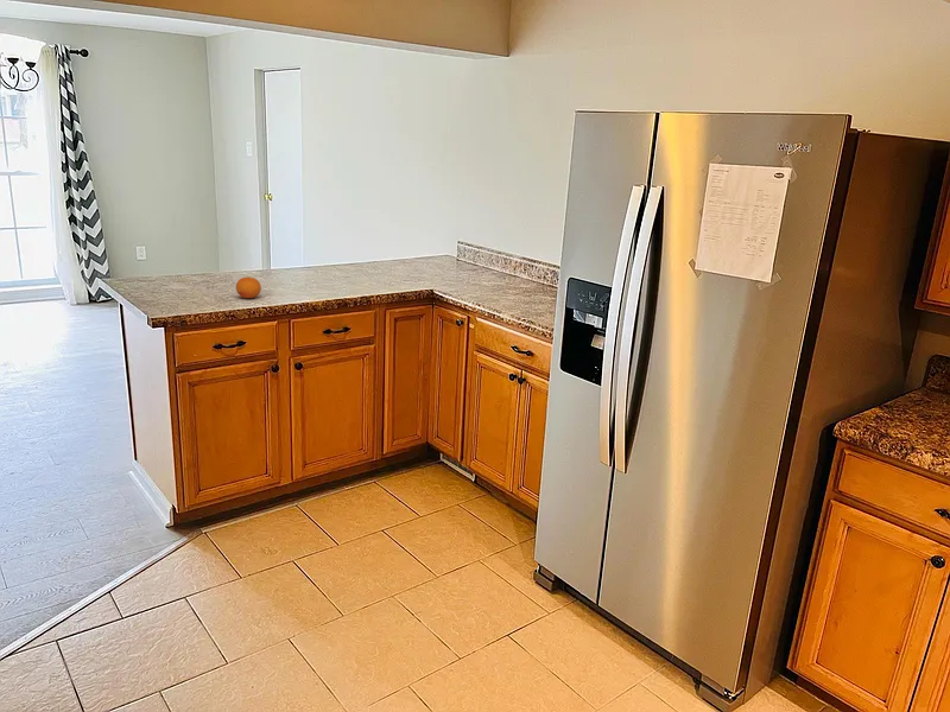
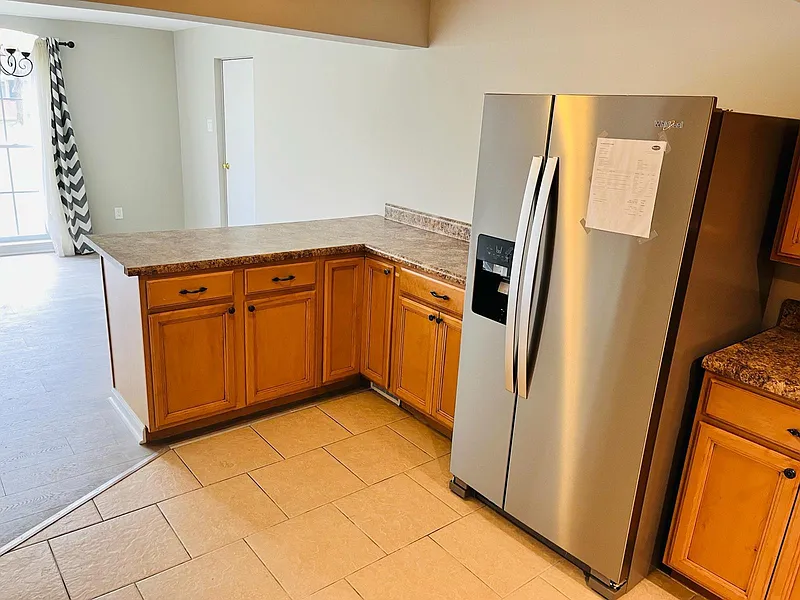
- fruit (248, 287)
